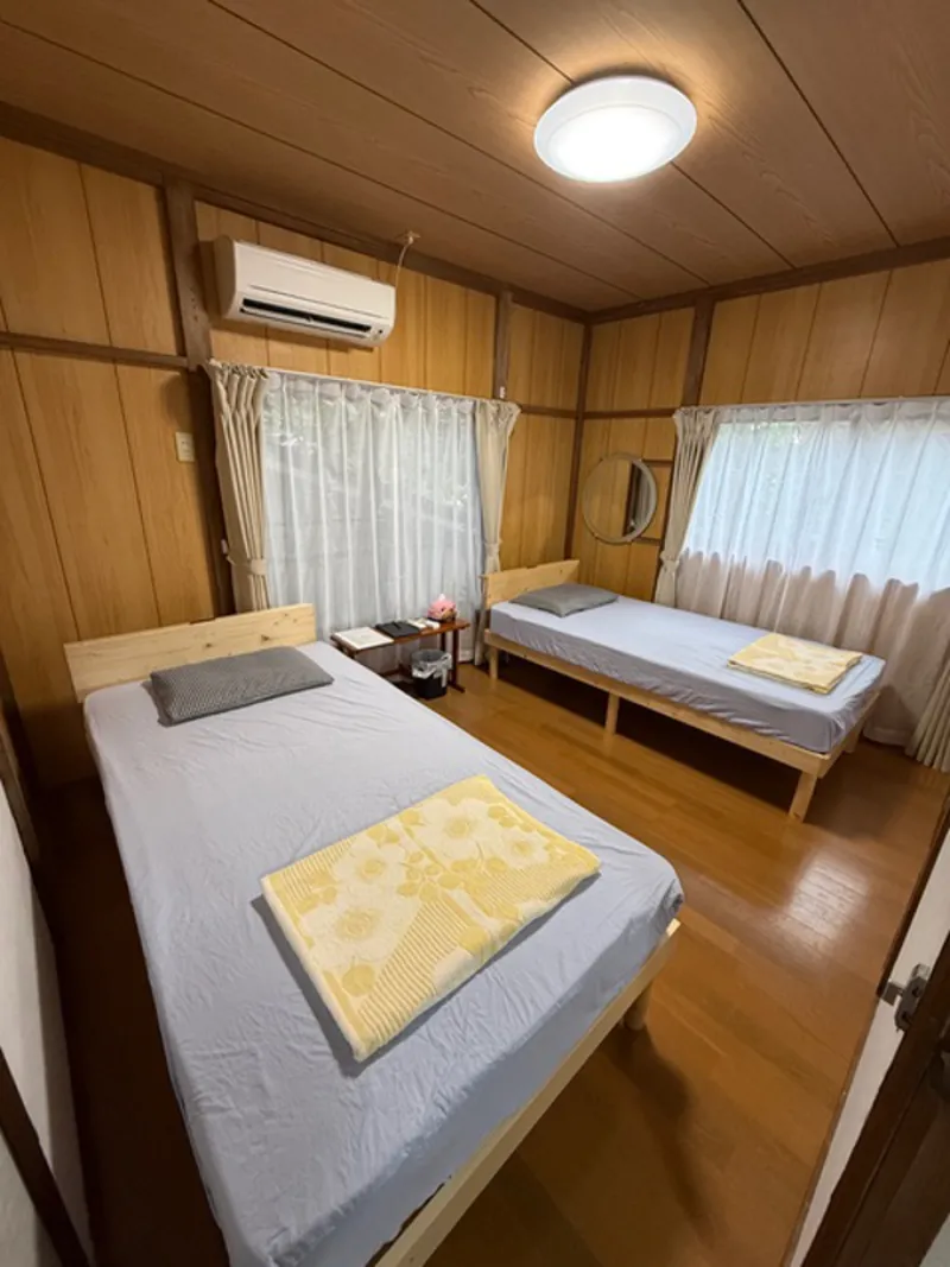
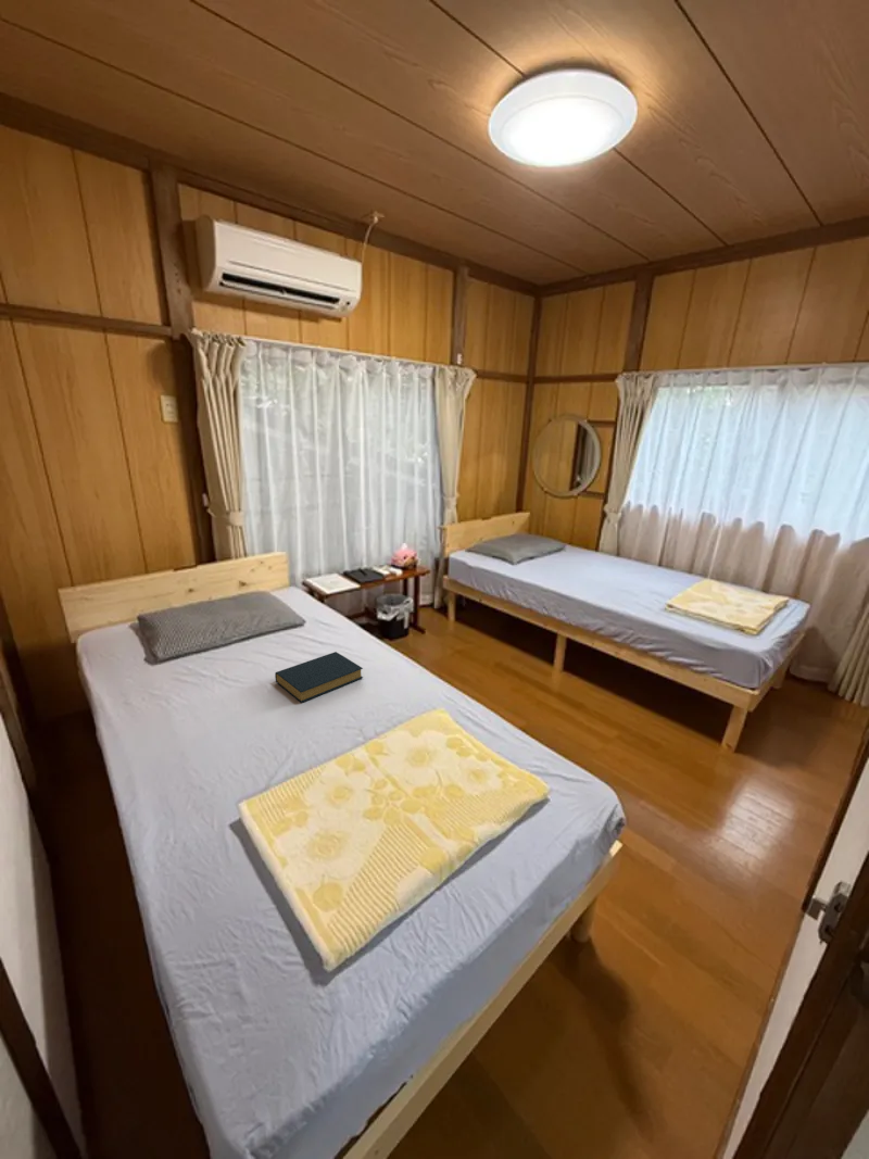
+ hardback book (319, 675)
